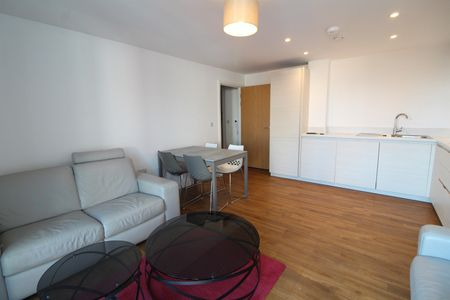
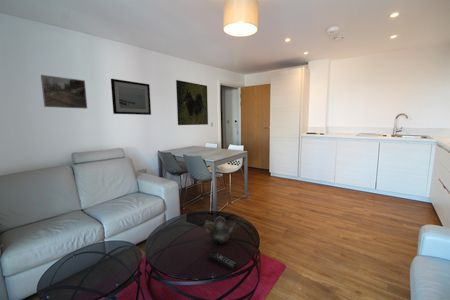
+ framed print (193, 104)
+ teapot (220, 227)
+ wall art (132, 98)
+ remote control (222, 260)
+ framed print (65, 93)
